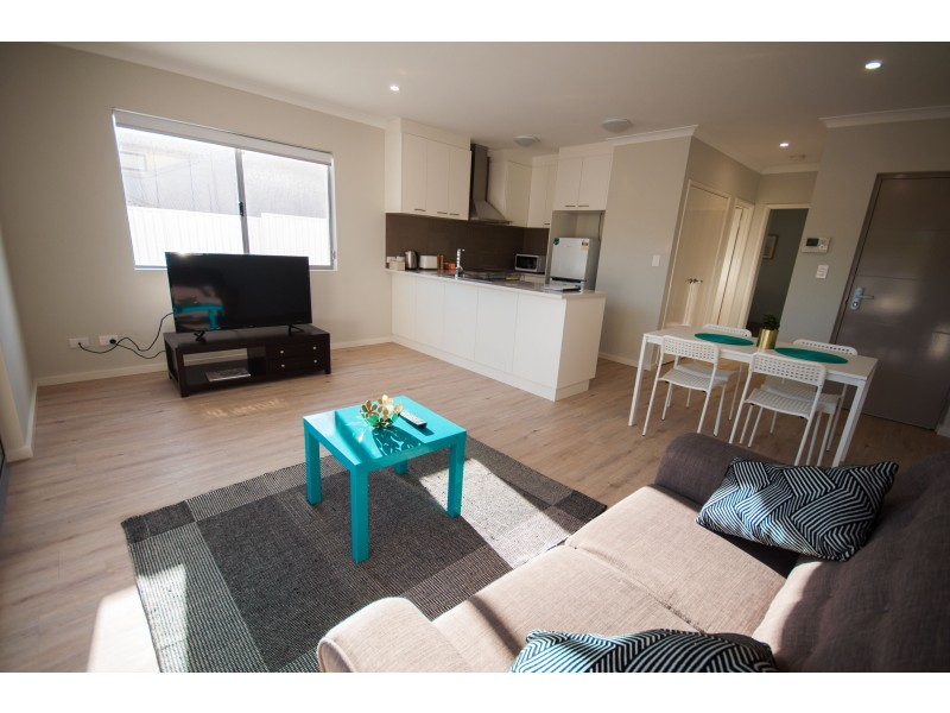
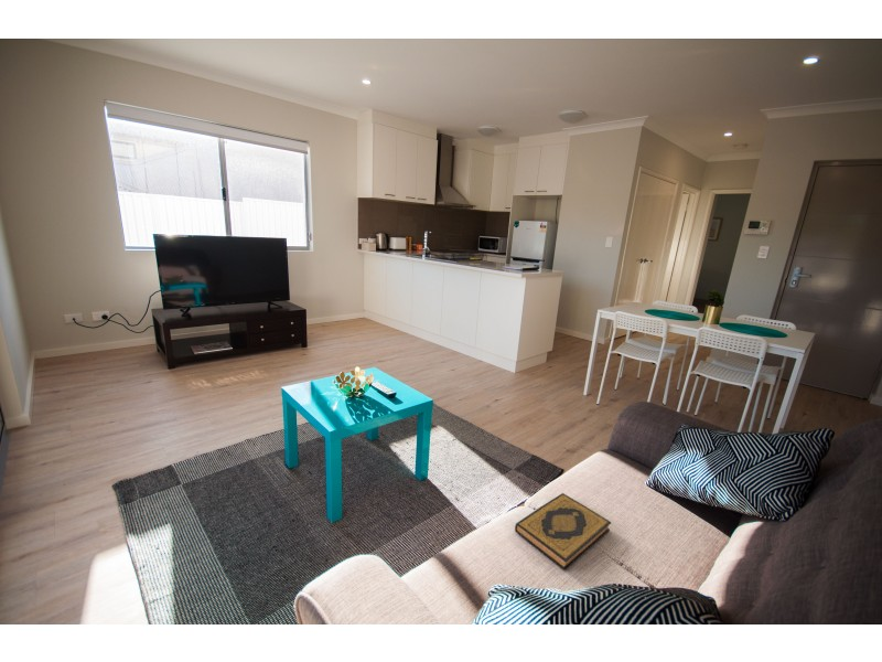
+ hardback book (562, 526)
